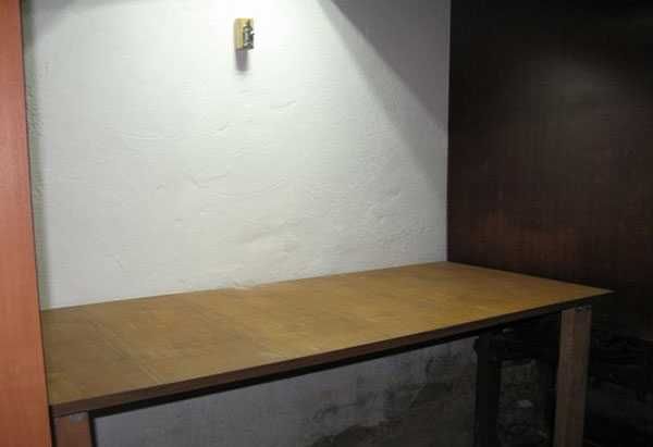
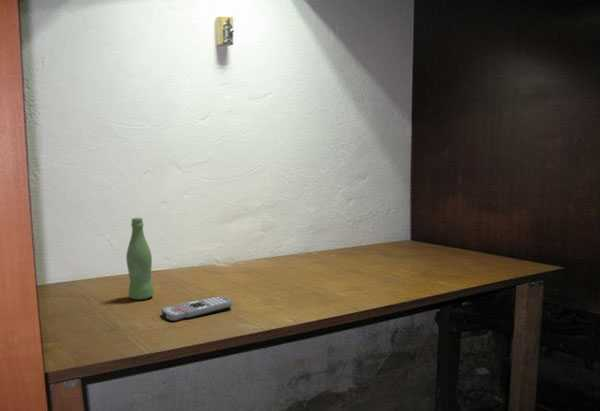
+ remote control (198, 308)
+ bottle (139, 258)
